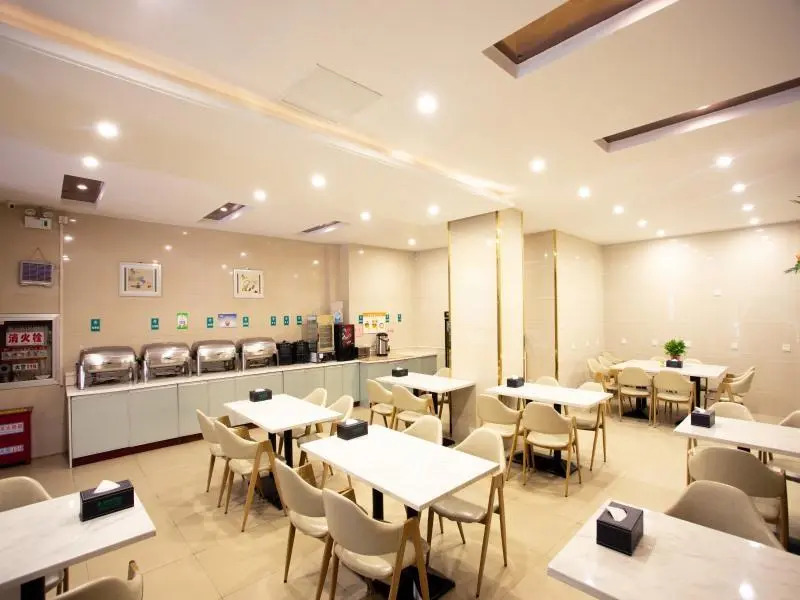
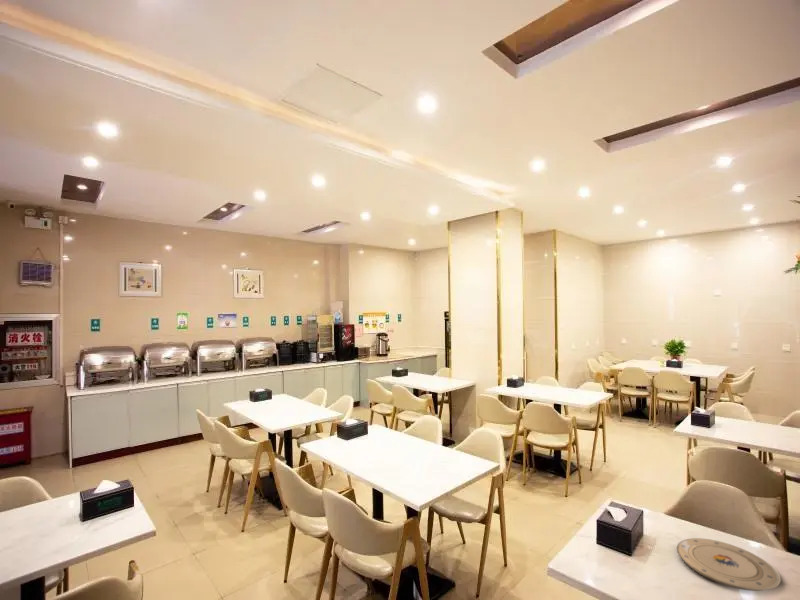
+ plate (725, 563)
